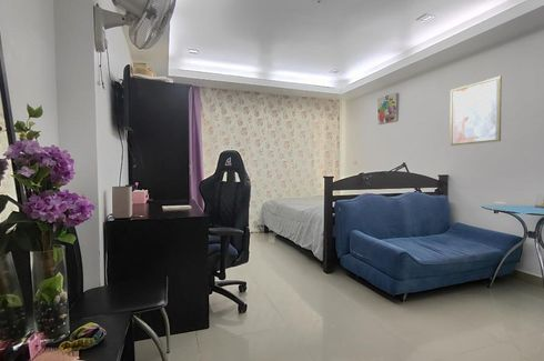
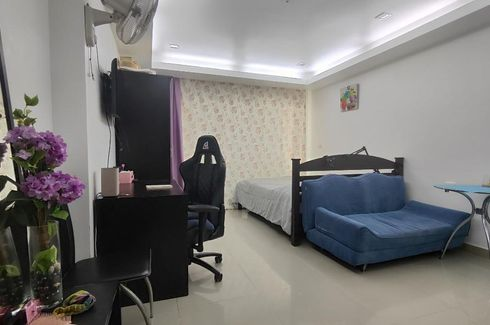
- wall art (473, 113)
